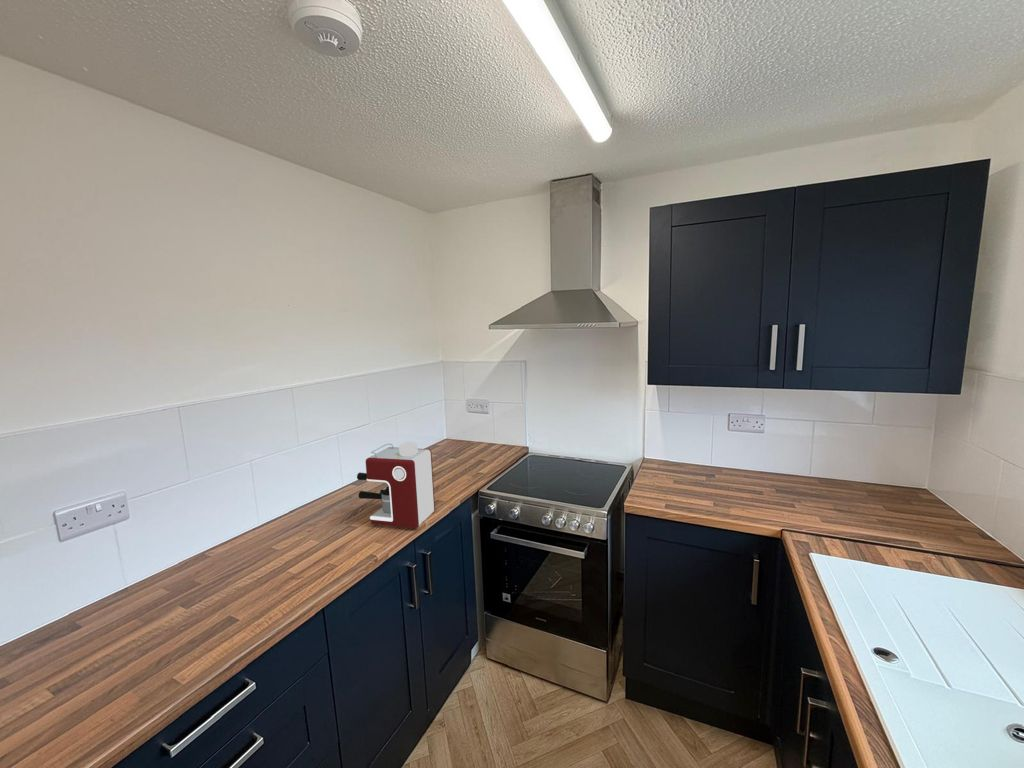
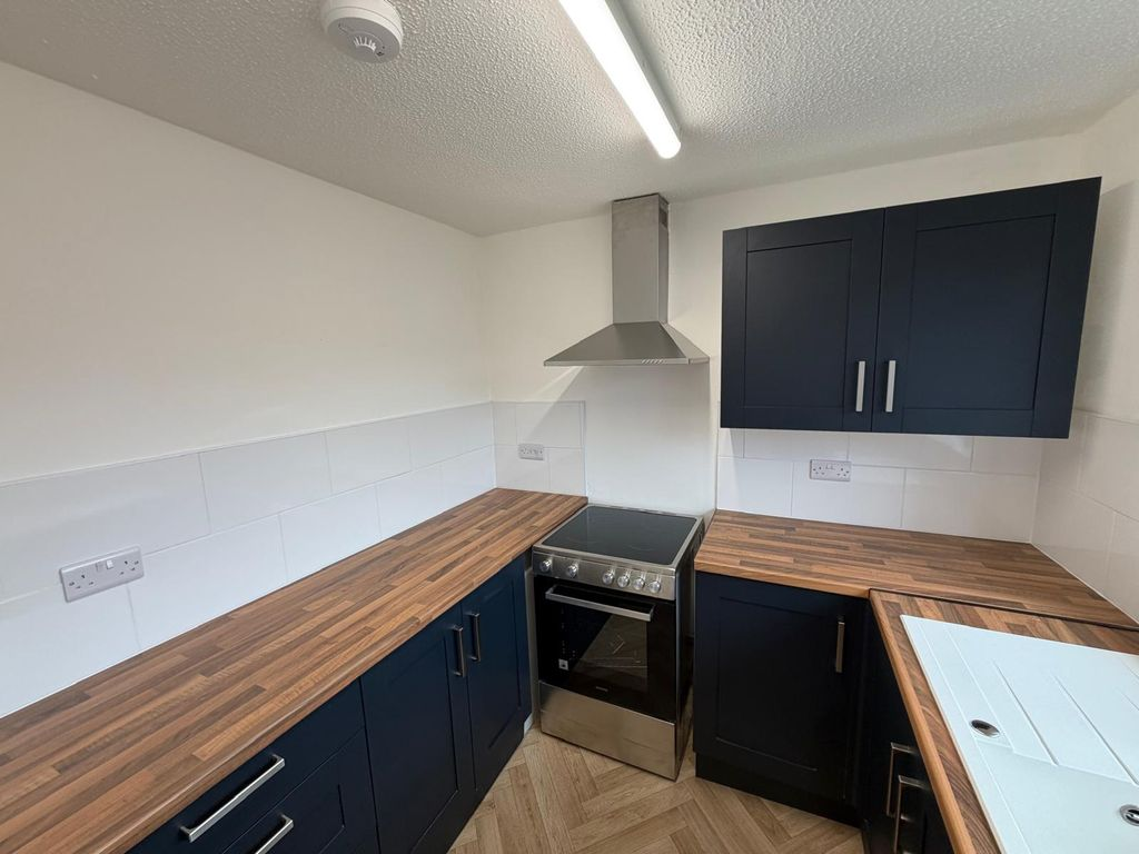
- coffee maker (390, 479)
